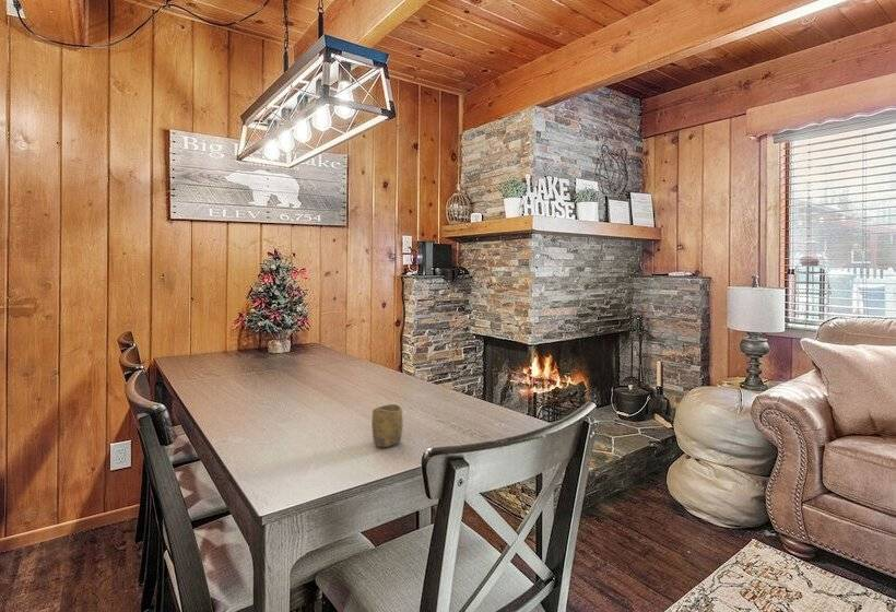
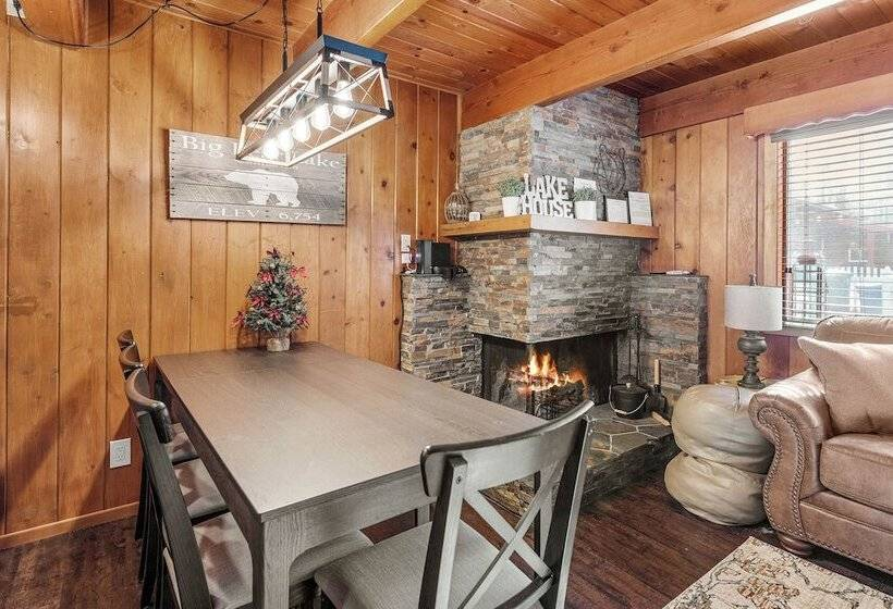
- cup (387, 425)
